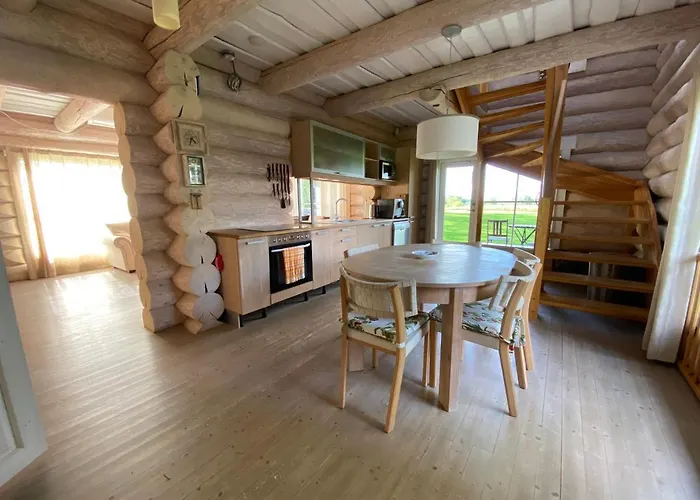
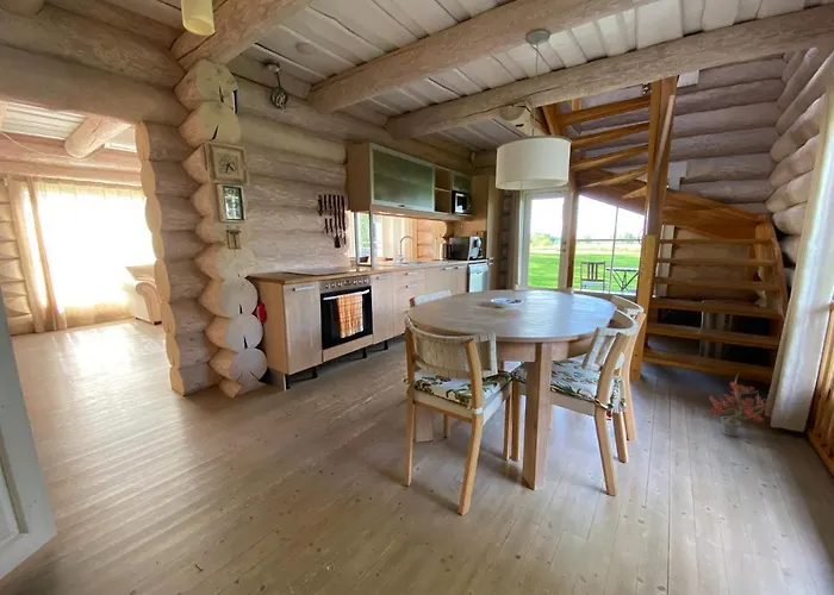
+ potted plant (733, 403)
